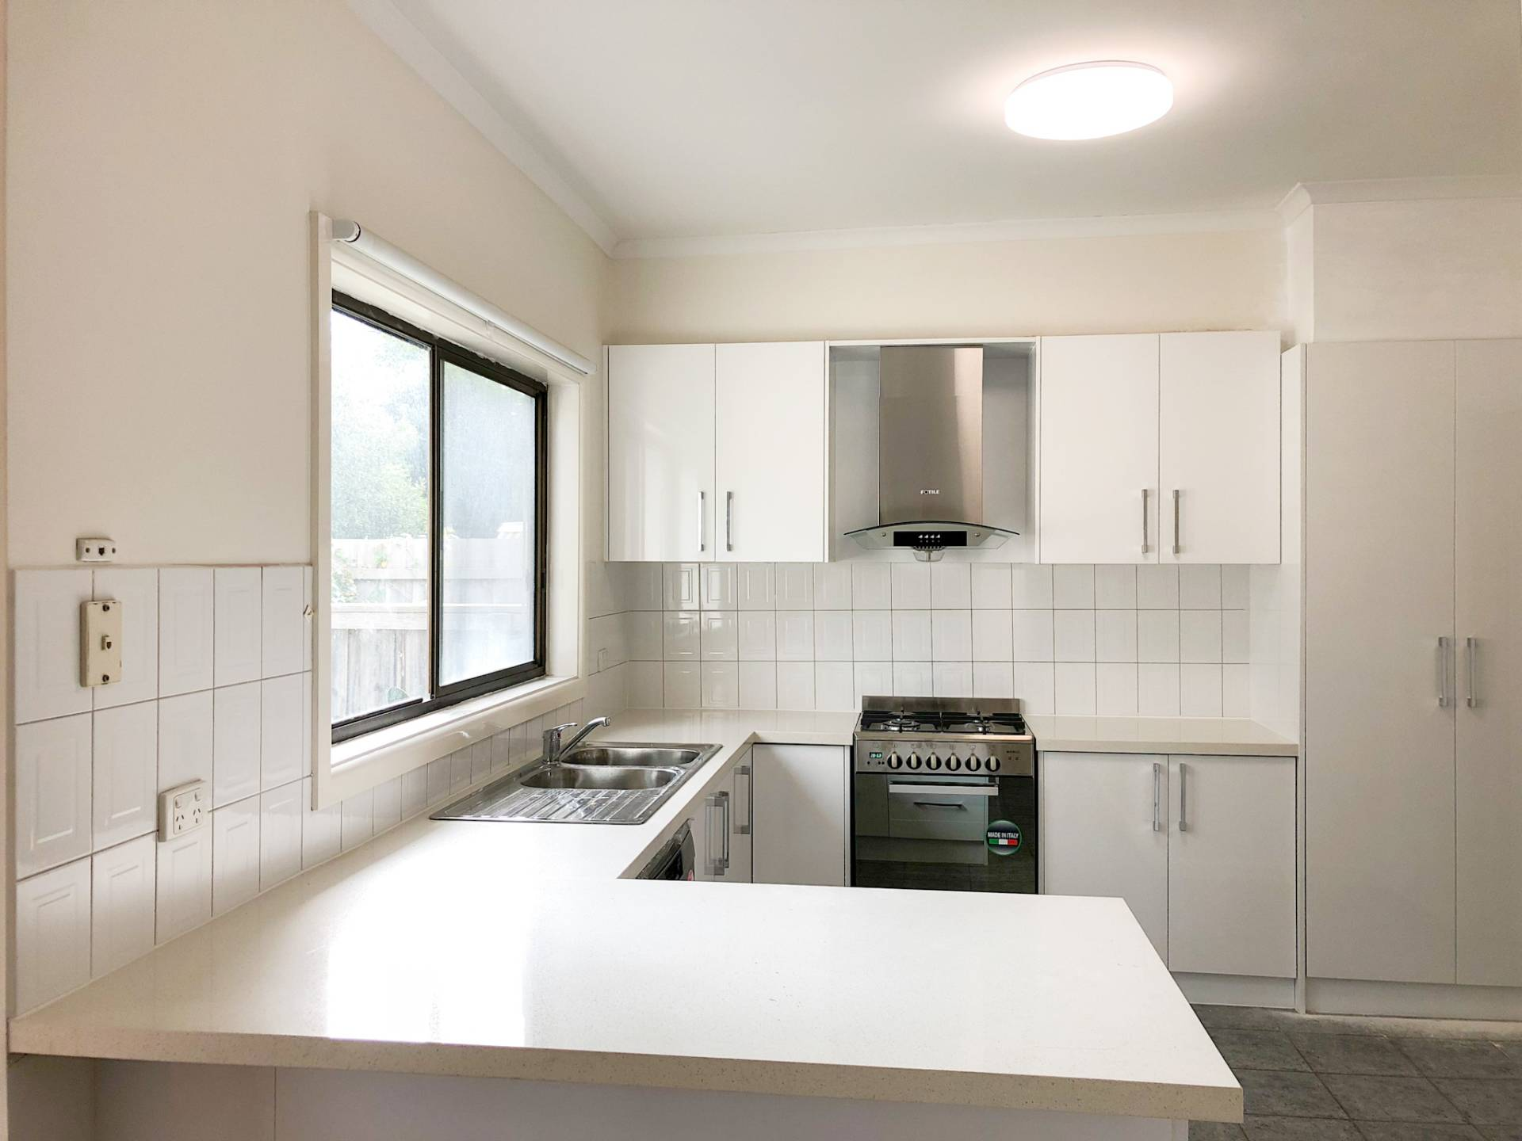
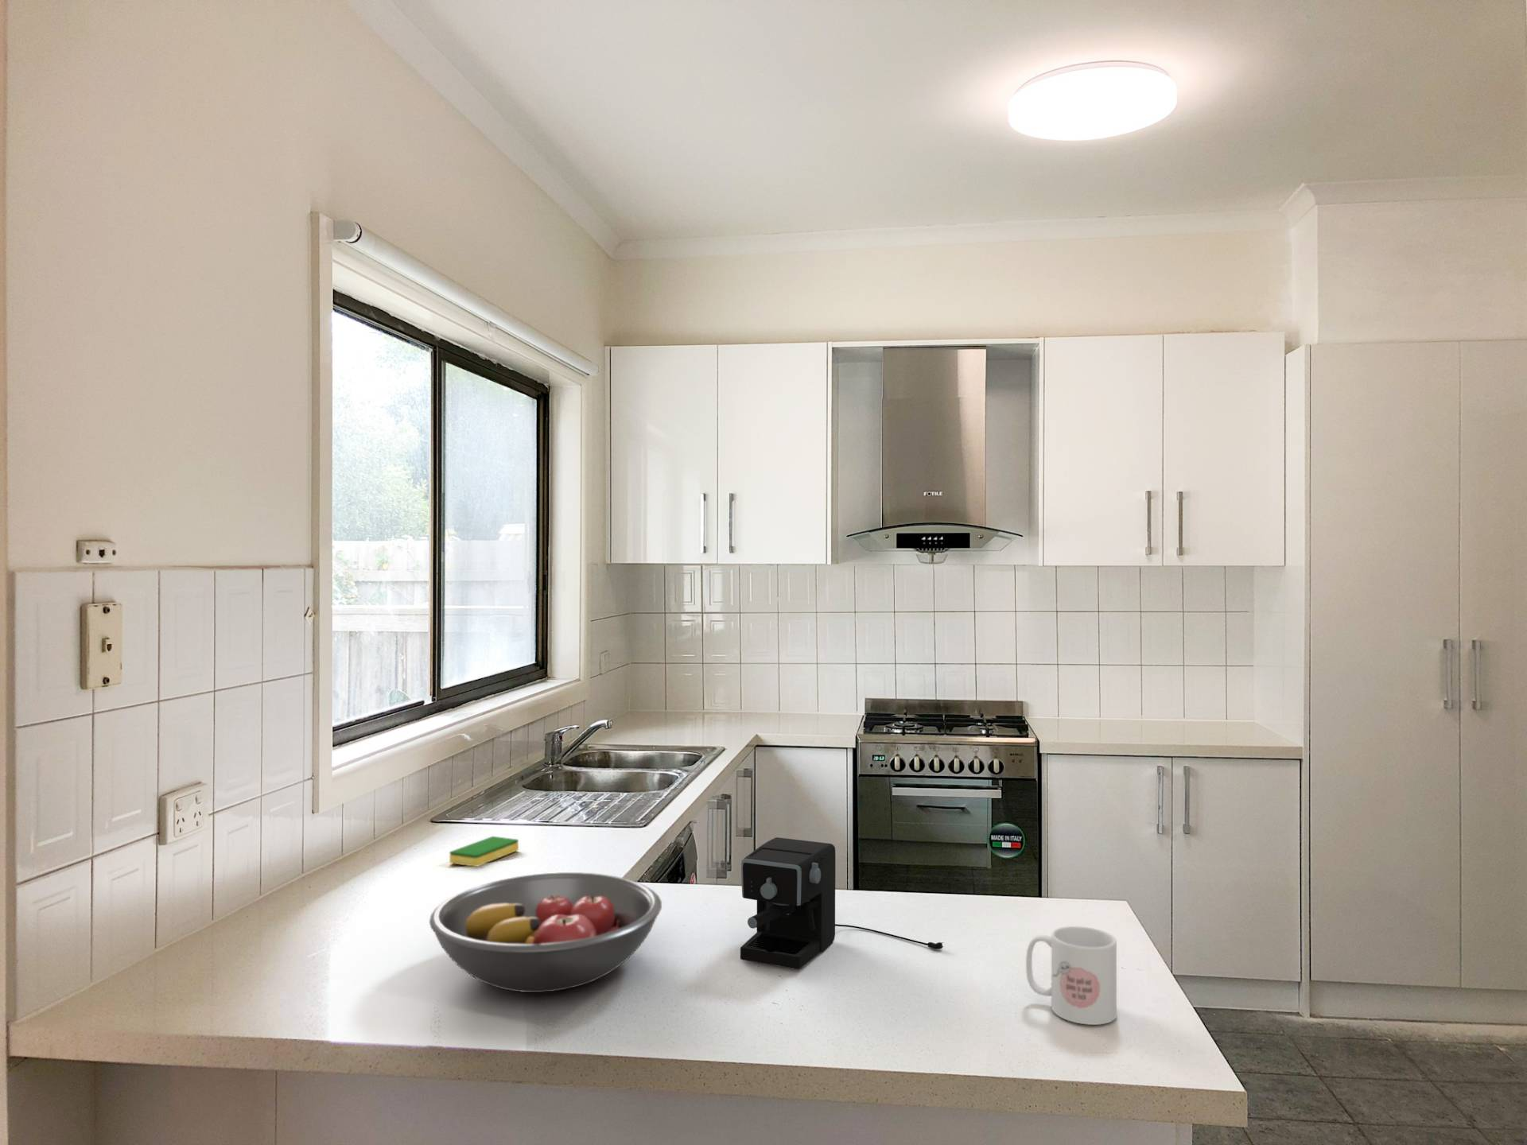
+ dish sponge (485, 850)
+ coffee maker (834, 904)
+ fruit bowl (548, 930)
+ mug (1070, 971)
